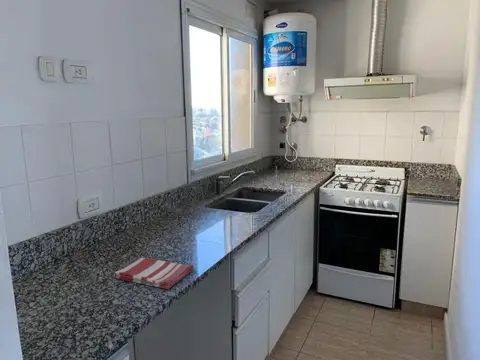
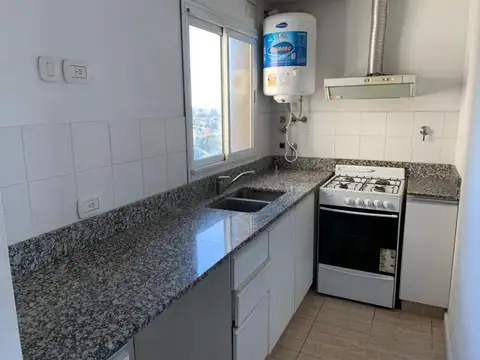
- dish towel (154, 270)
